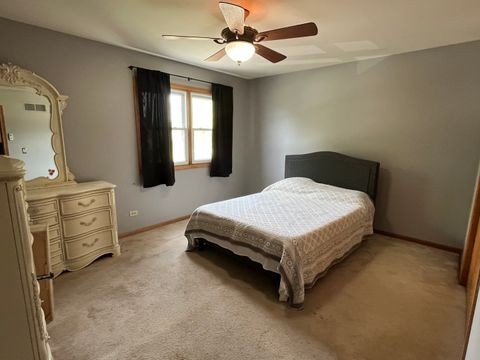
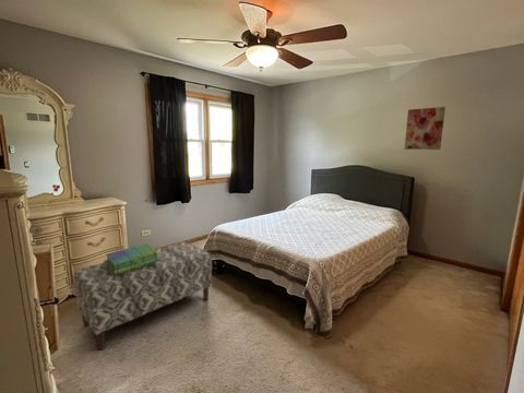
+ stack of books (132, 259)
+ wall art (424, 129)
+ bench (148, 286)
